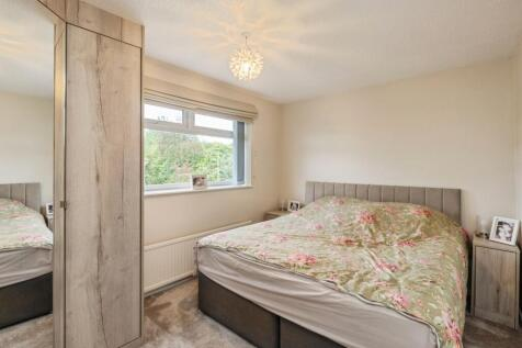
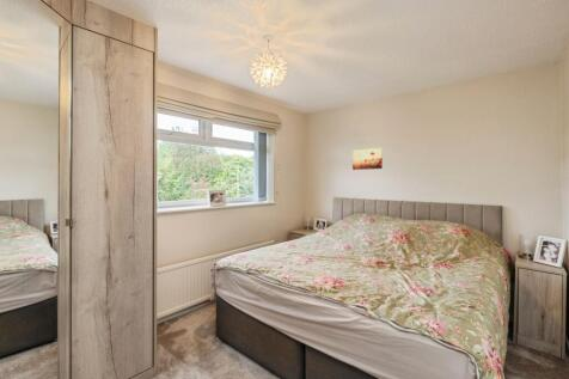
+ wall art (366, 159)
